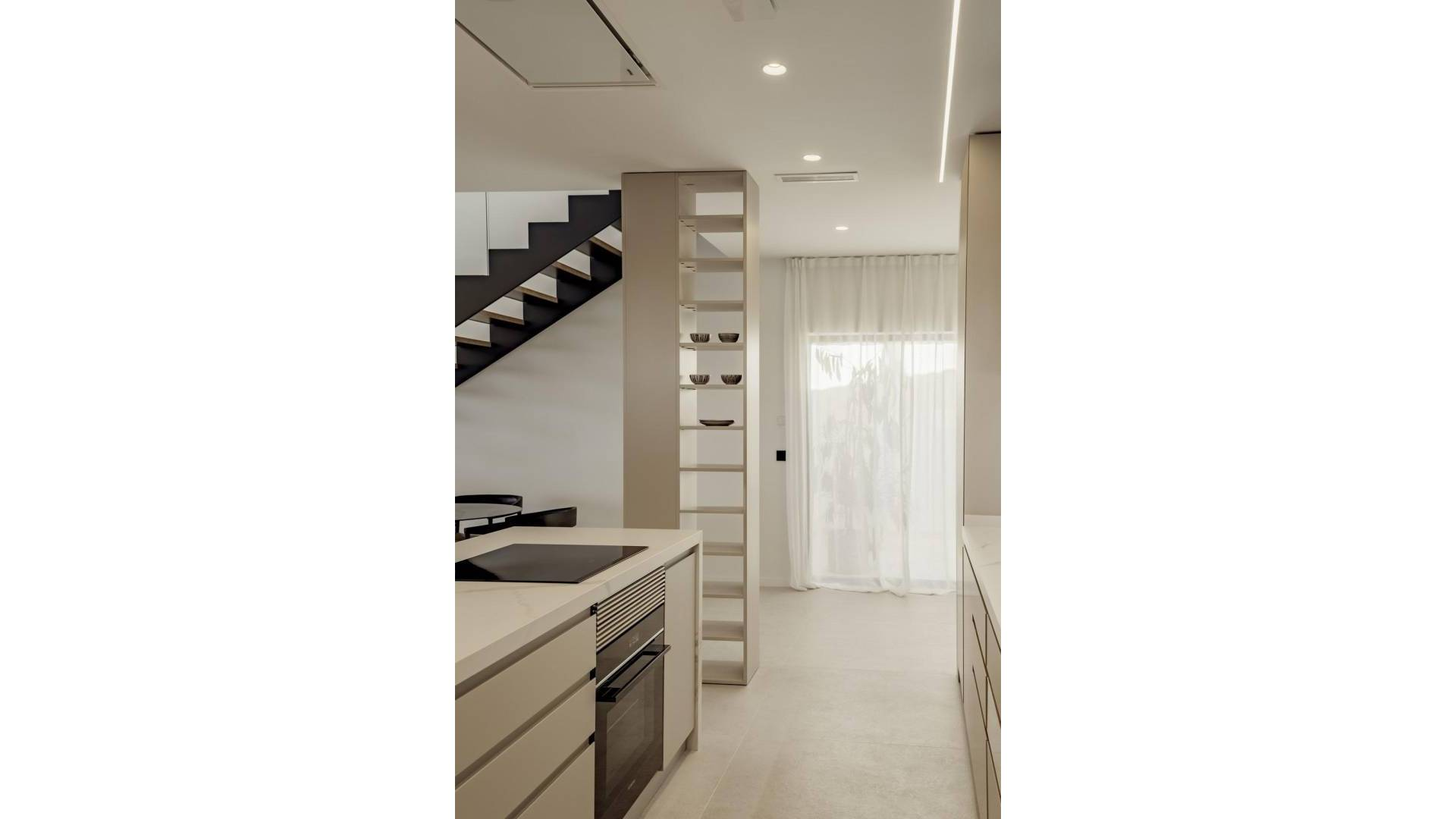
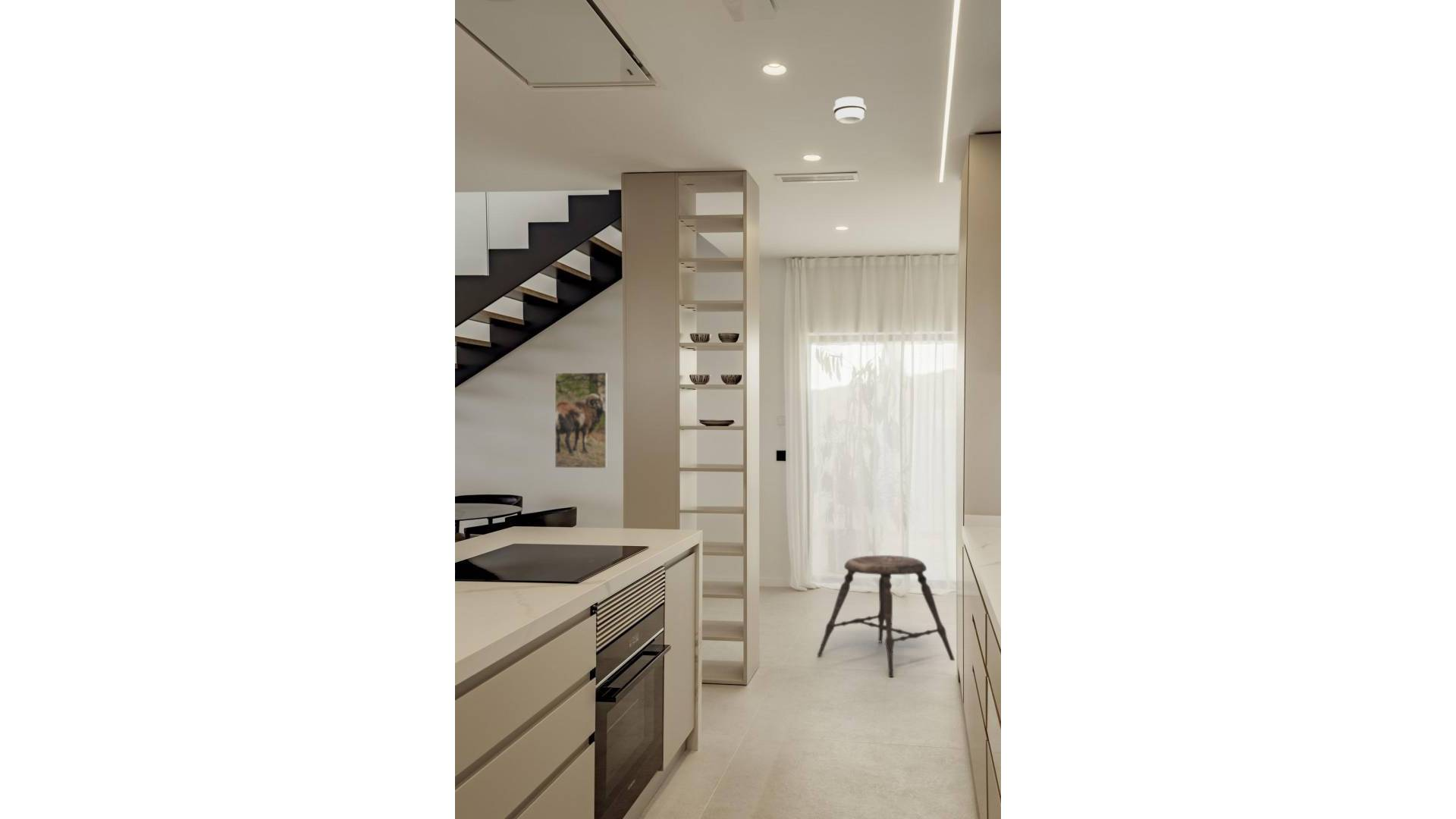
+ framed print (581, 420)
+ stool (885, 609)
+ smoke detector (849, 110)
